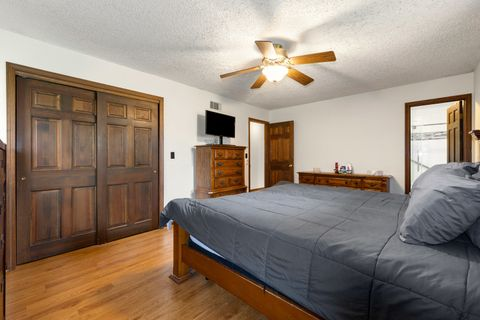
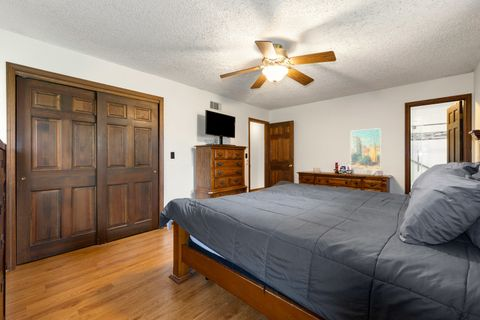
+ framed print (365, 149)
